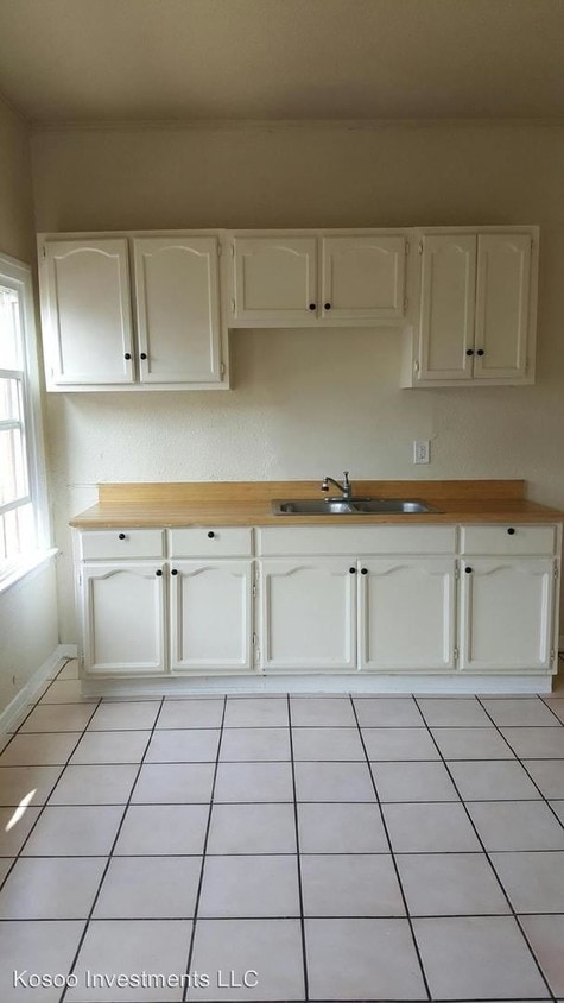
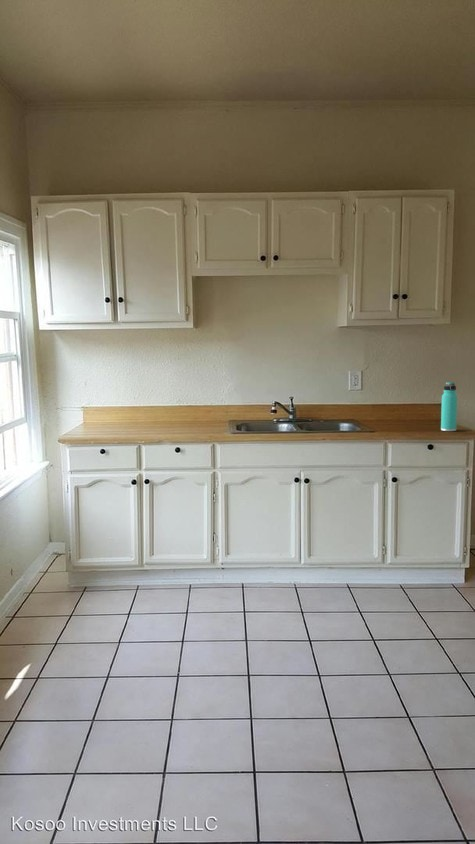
+ thermos bottle (449, 406)
